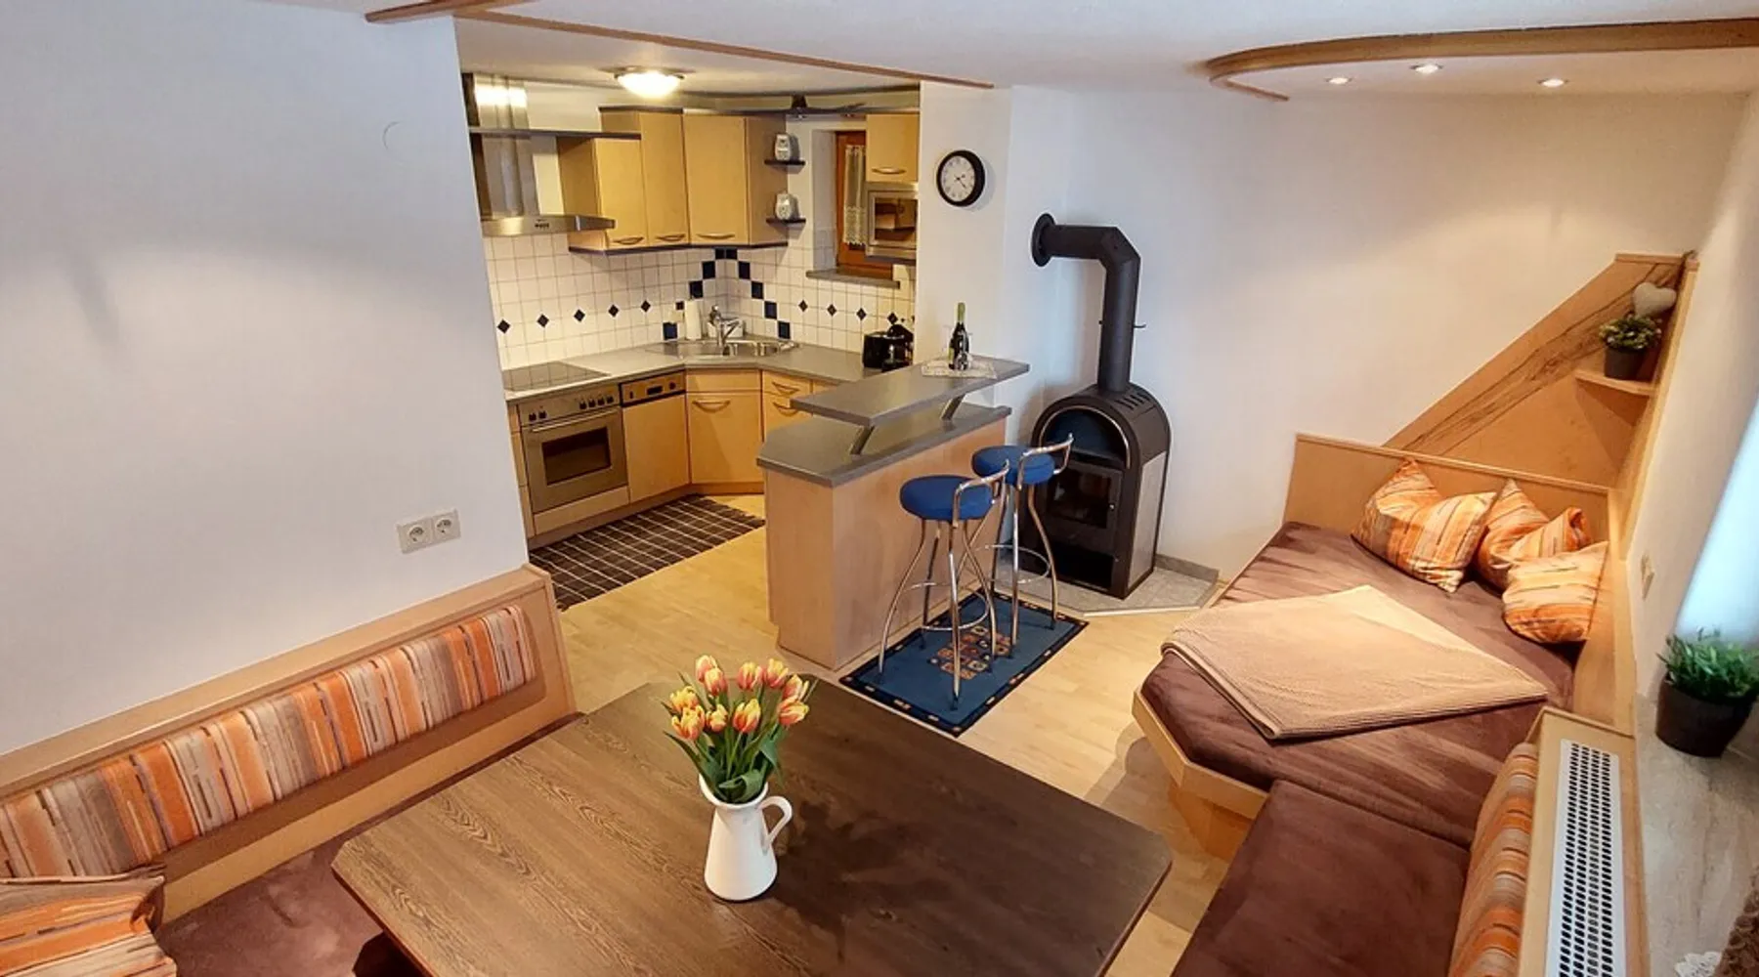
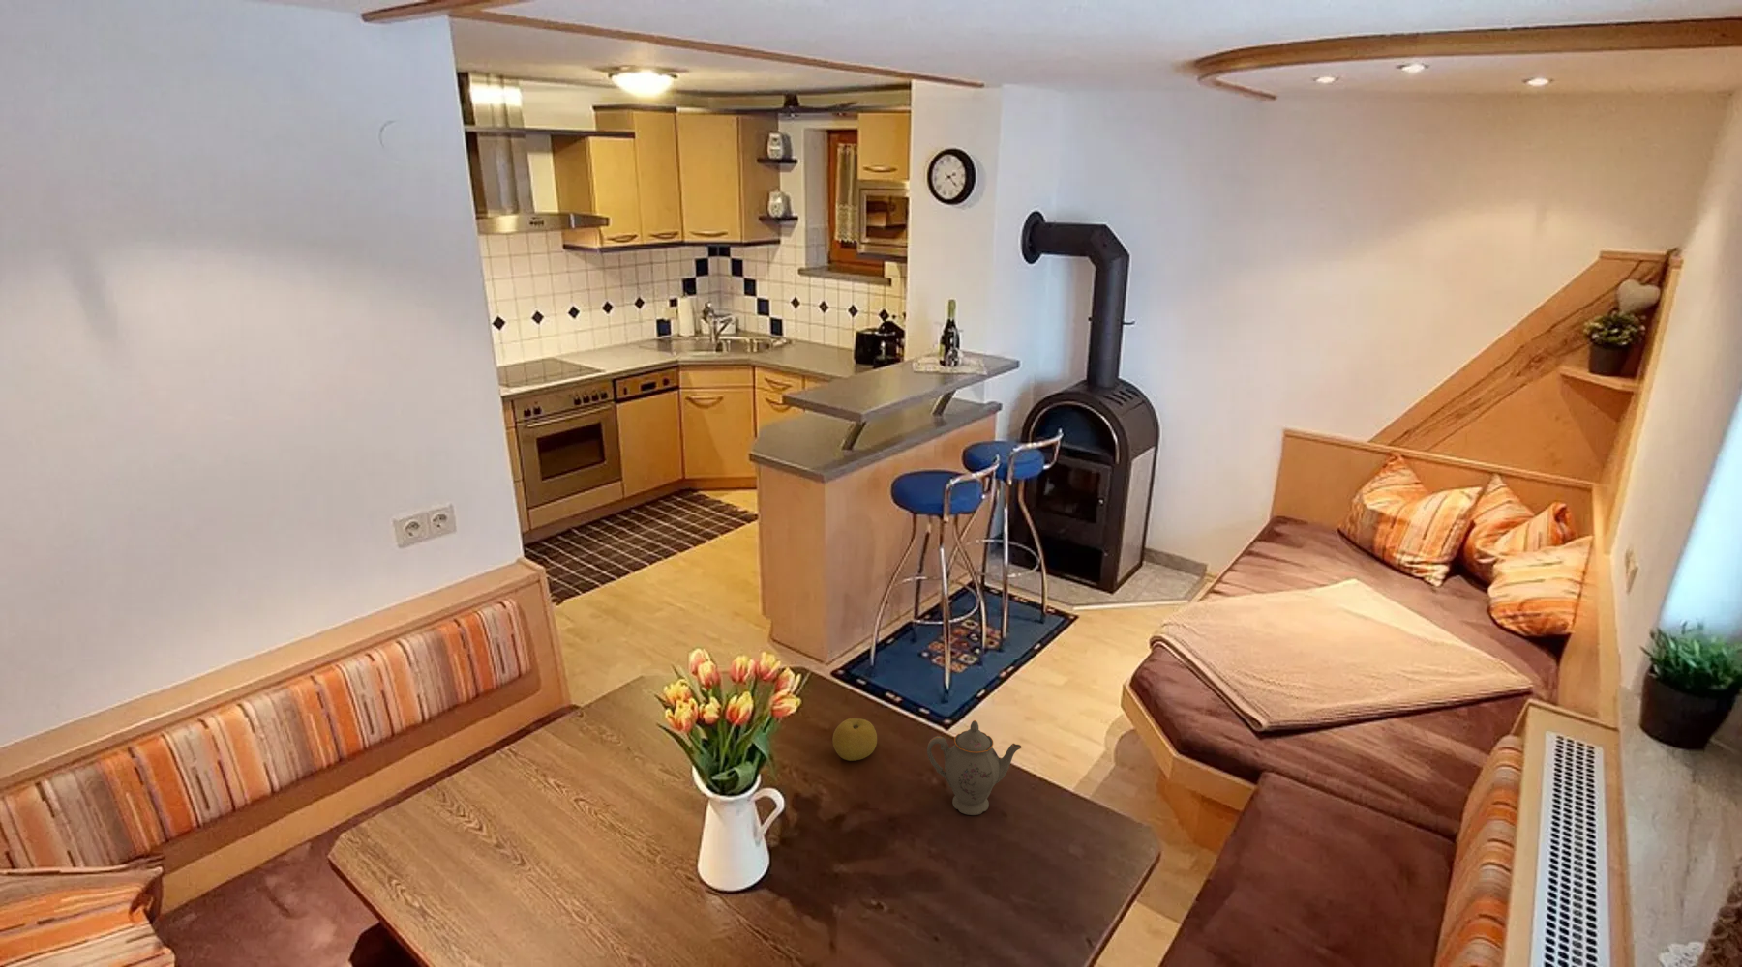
+ fruit (854, 738)
+ chinaware (972, 762)
